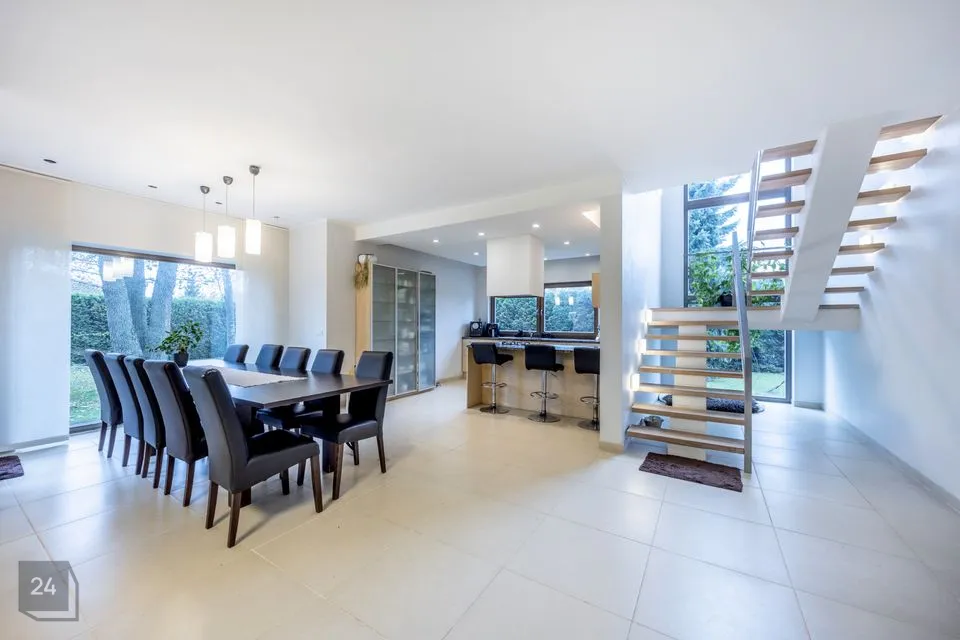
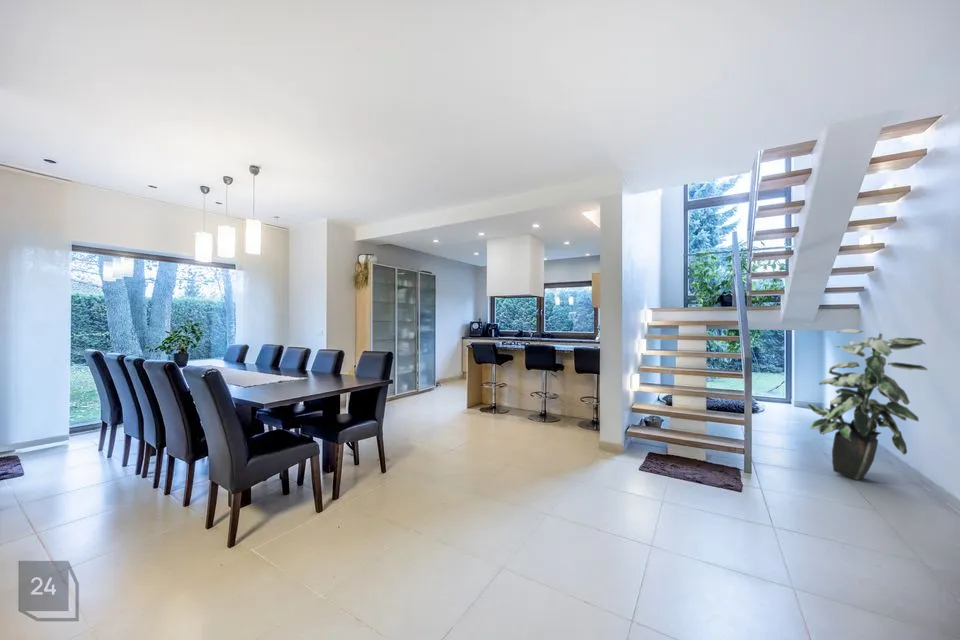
+ indoor plant (861, 403)
